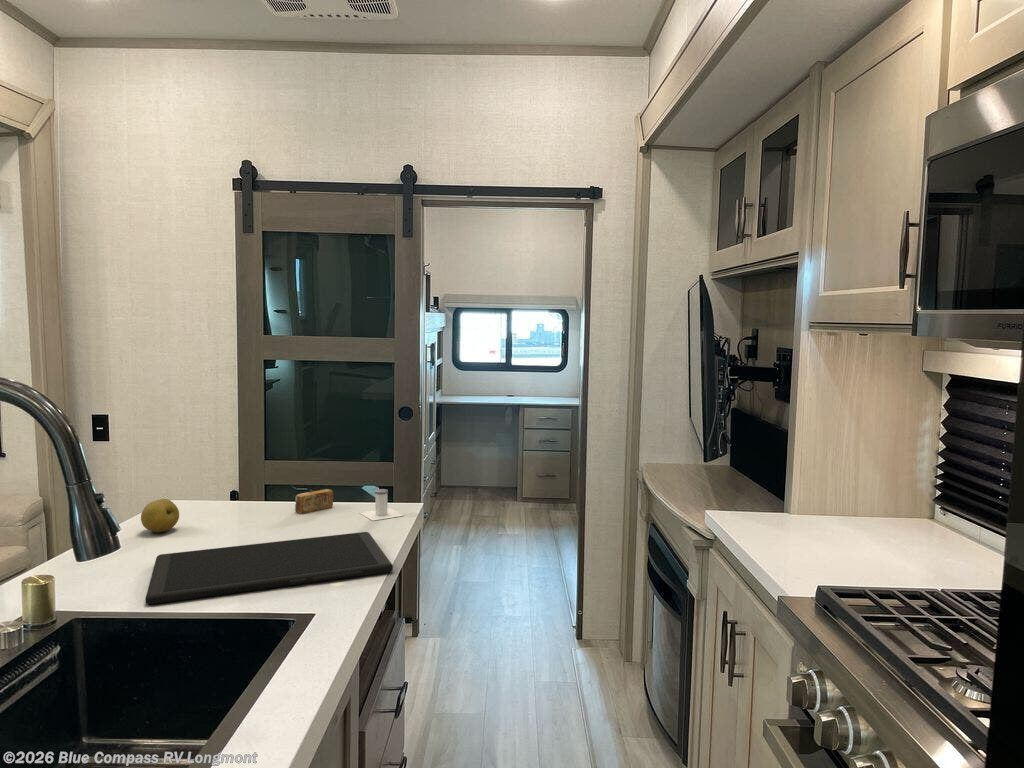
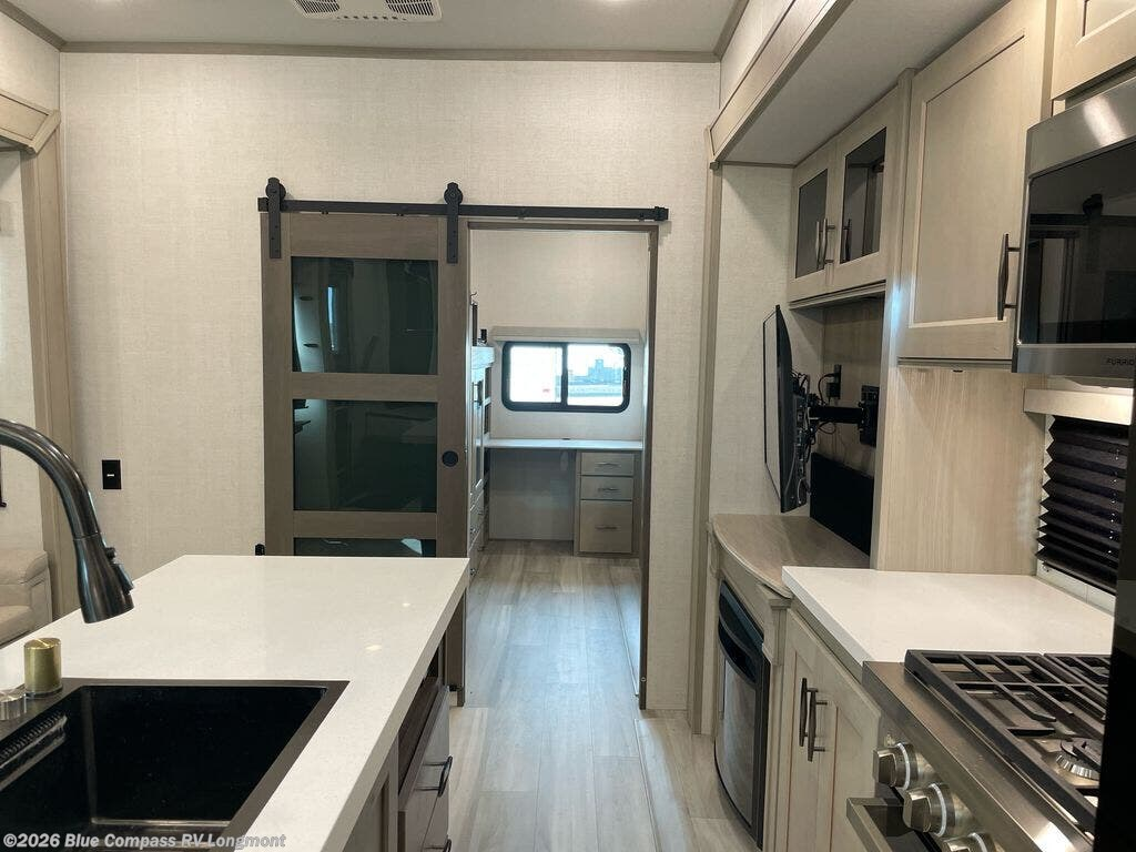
- salt shaker (381, 502)
- soap bar (314, 501)
- fruit (159, 515)
- cutting board (273, 563)
